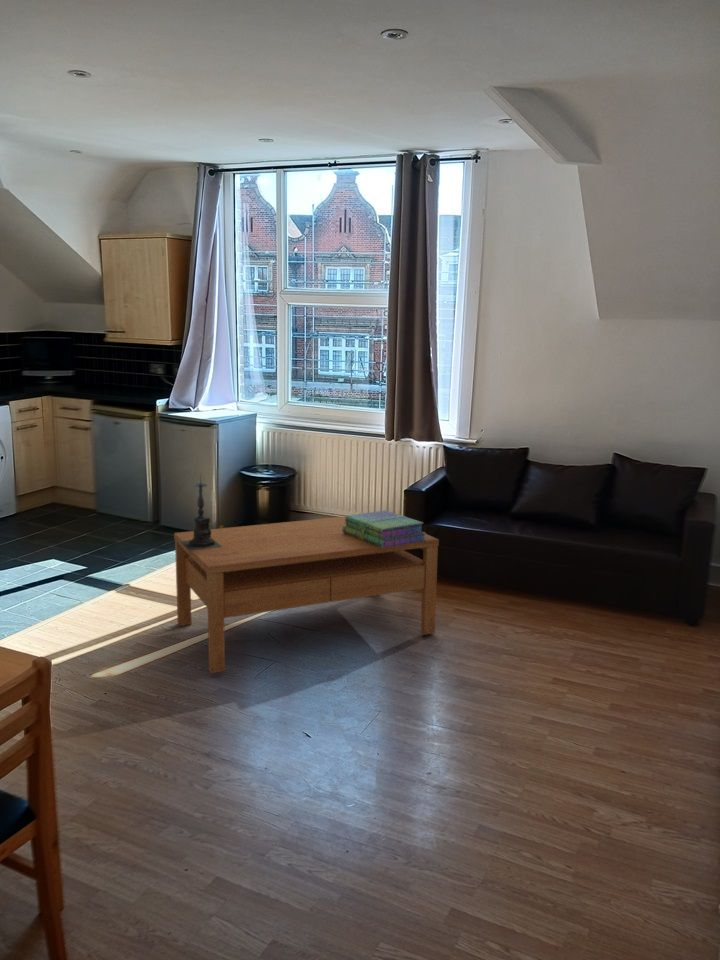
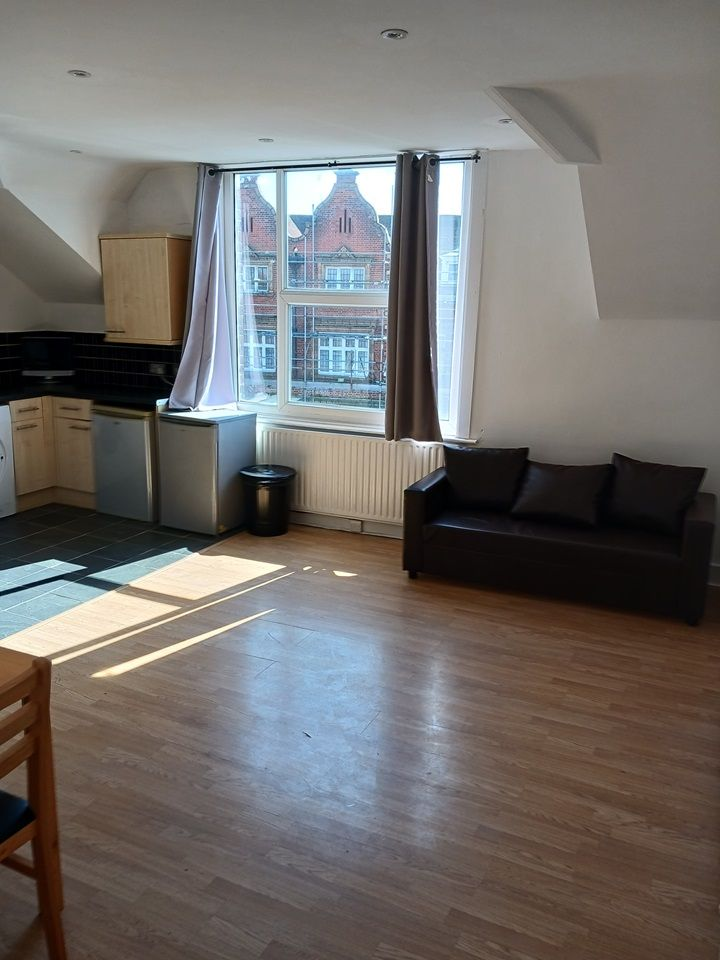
- coffee table (305, 583)
- stack of books (383, 527)
- candle holder (200, 509)
